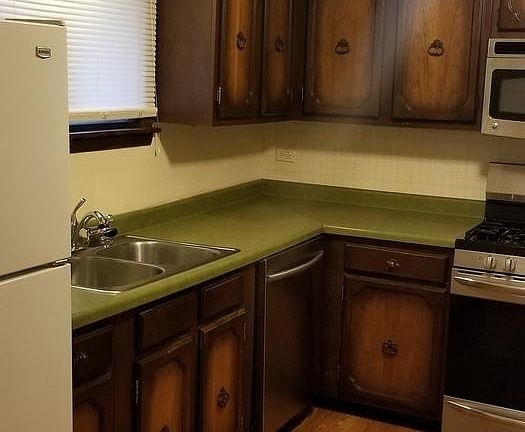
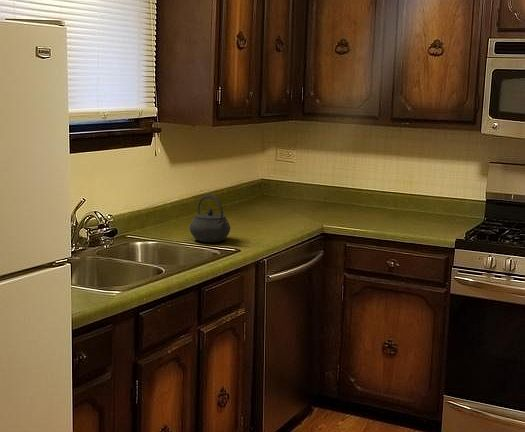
+ kettle (211, 217)
